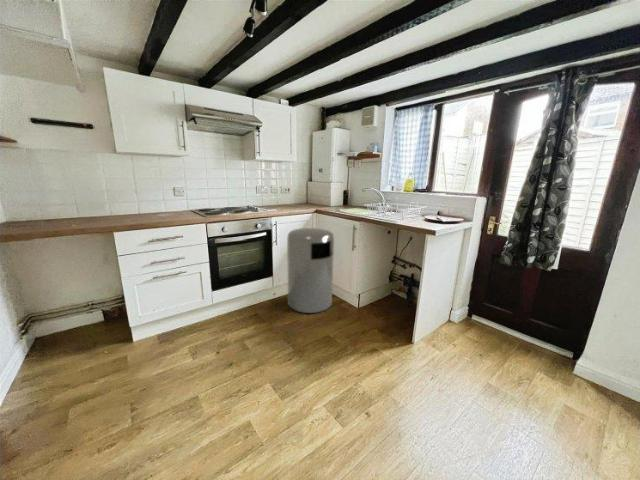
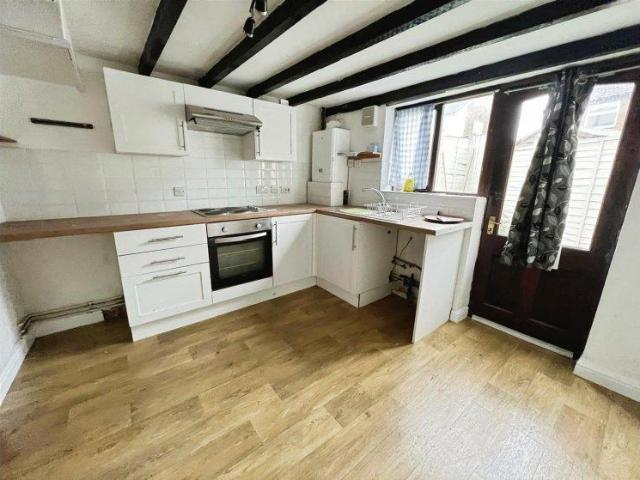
- trash can (310, 267)
